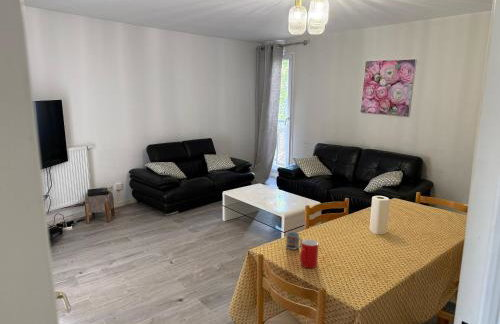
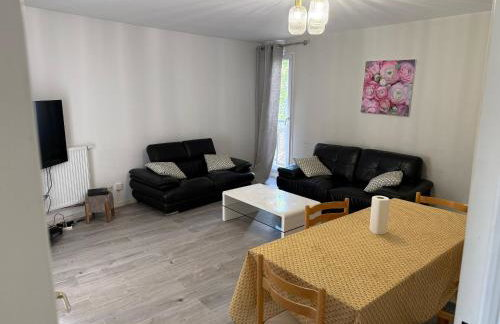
- cup (306, 254)
- cup (294, 241)
